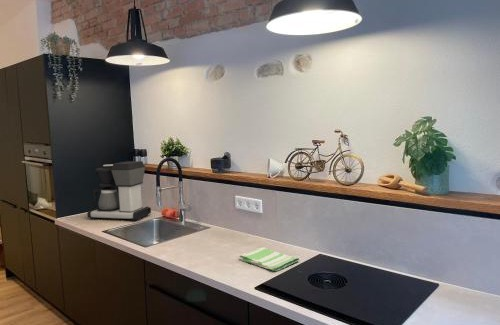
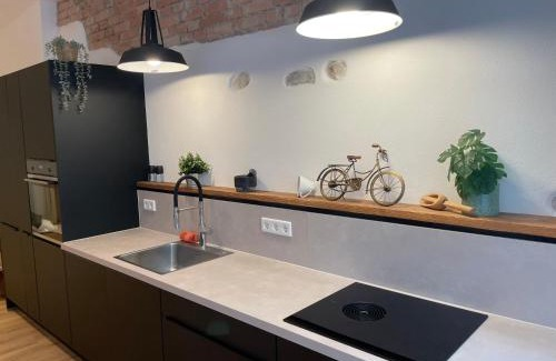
- dish towel (268, 257)
- coffee maker (116, 190)
